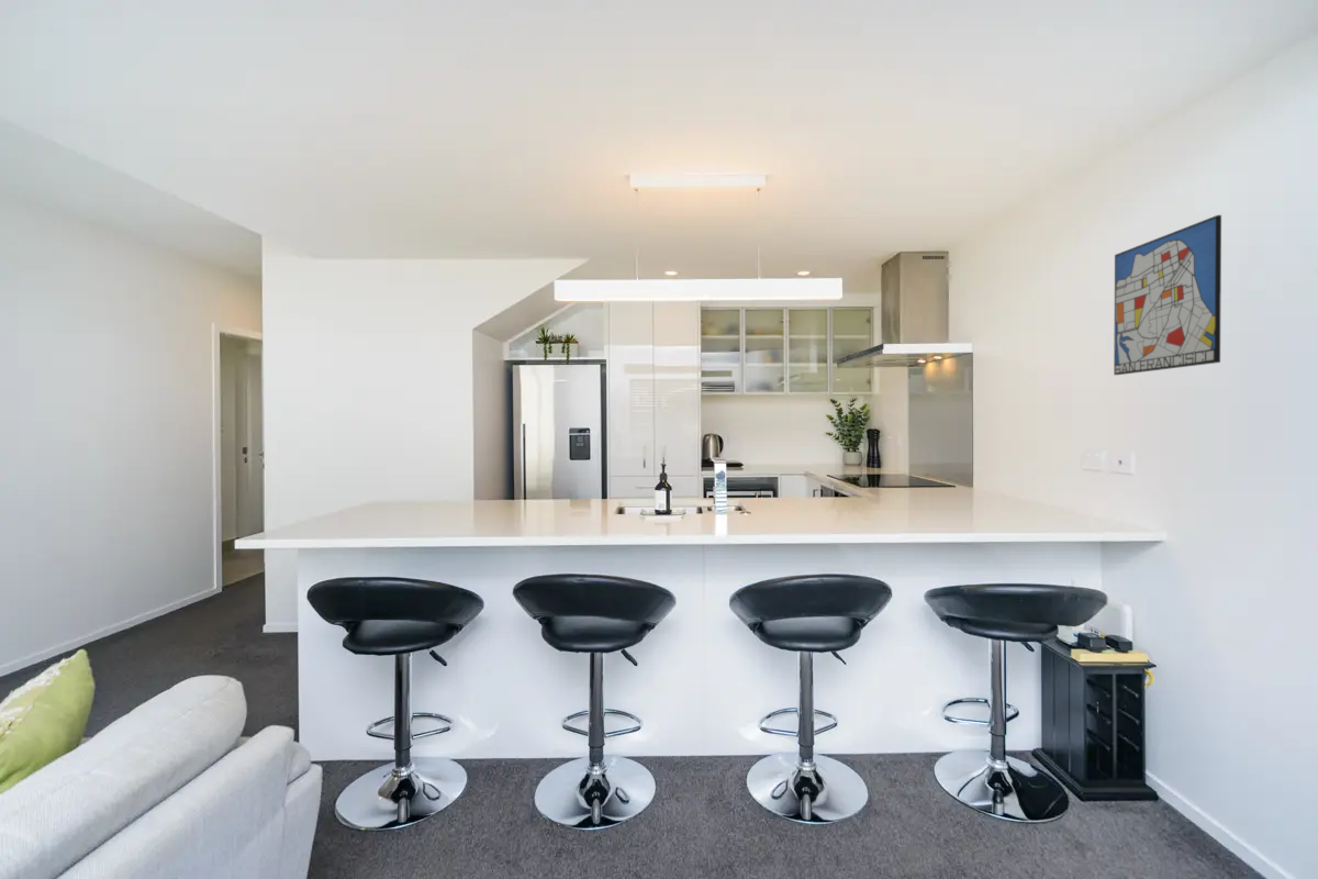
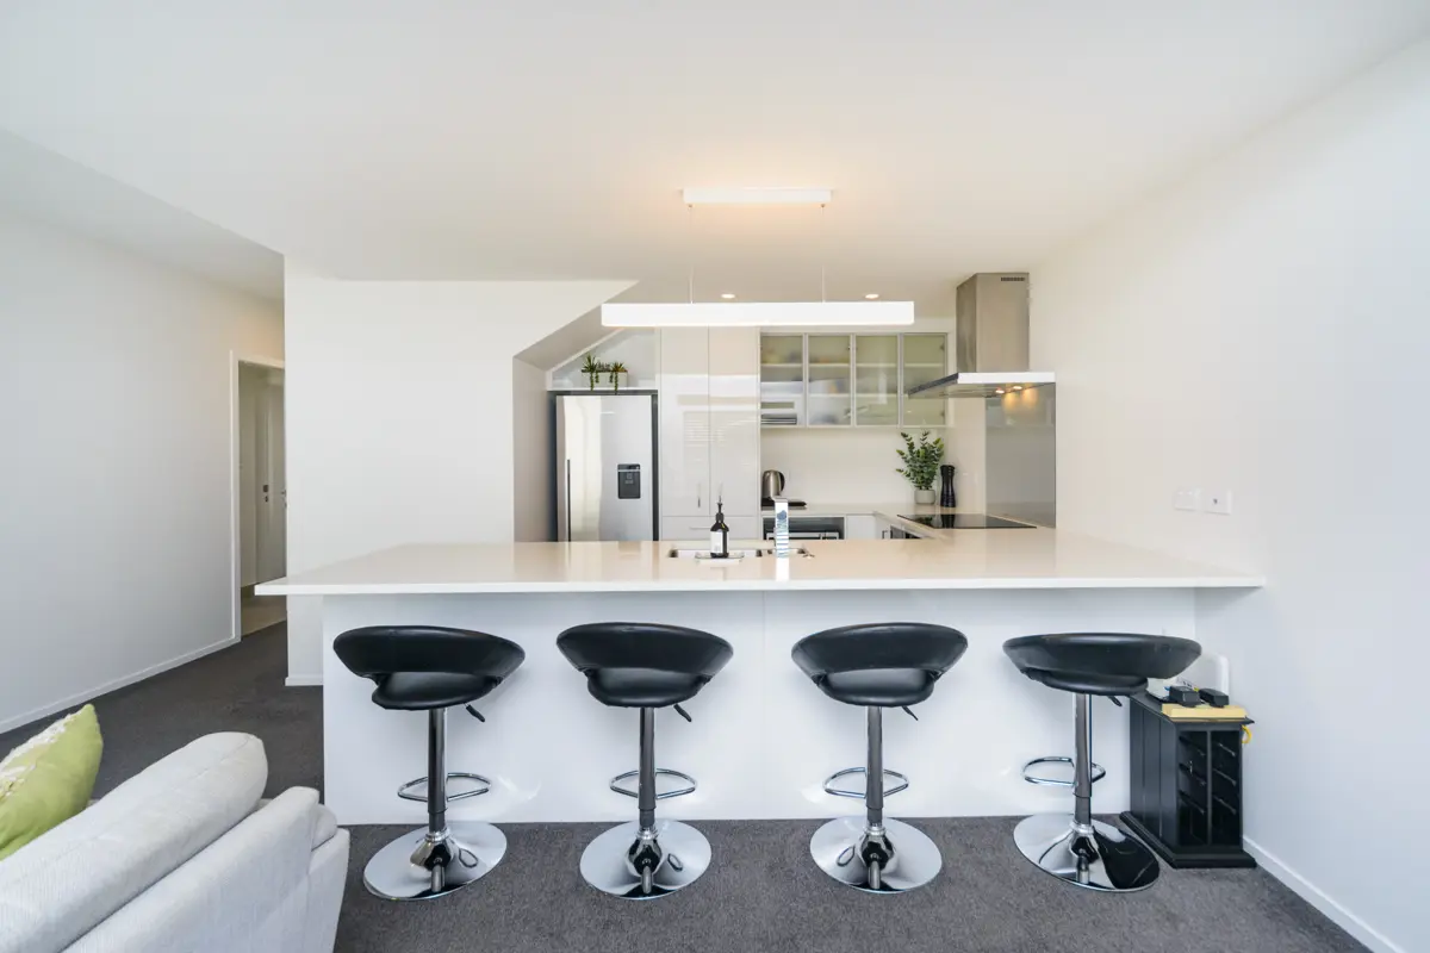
- wall art (1161, 303)
